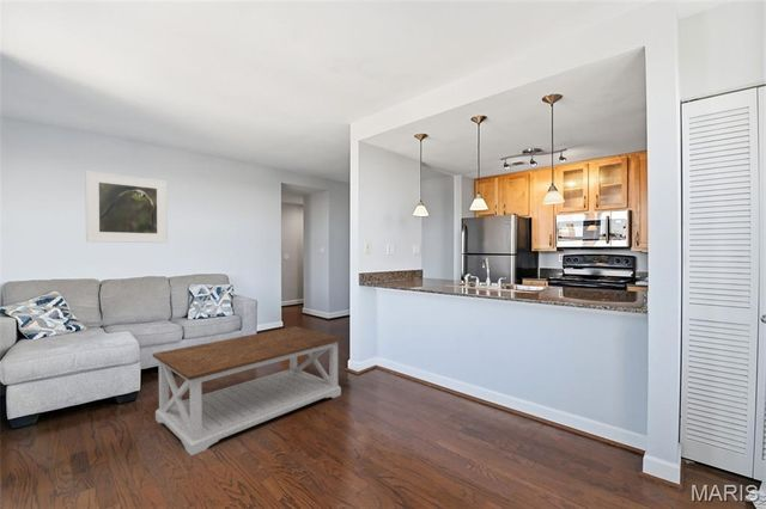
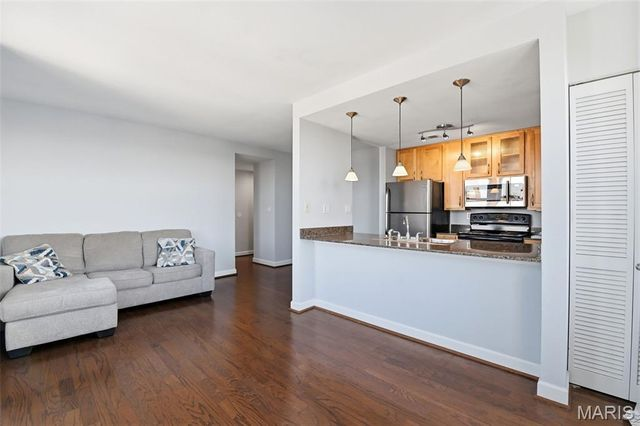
- coffee table (255, 379)
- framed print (129, 209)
